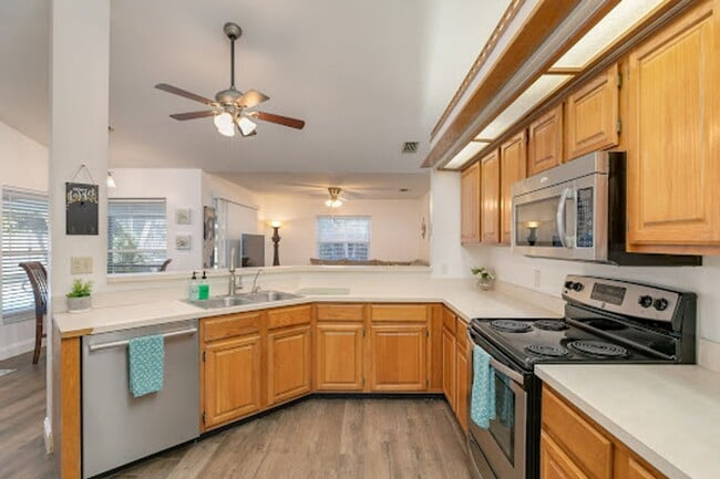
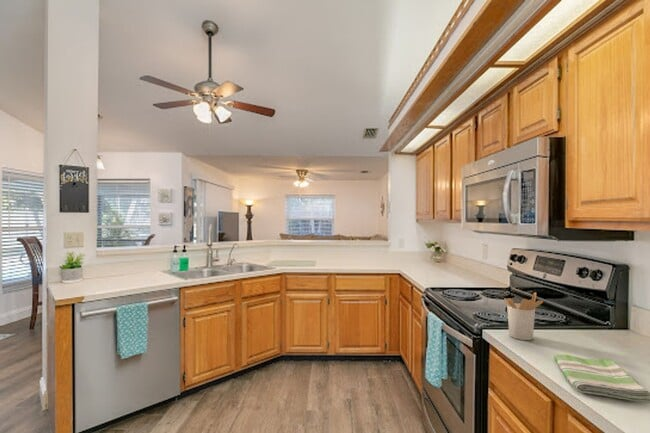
+ utensil holder (524, 316)
+ dish towel (596, 373)
